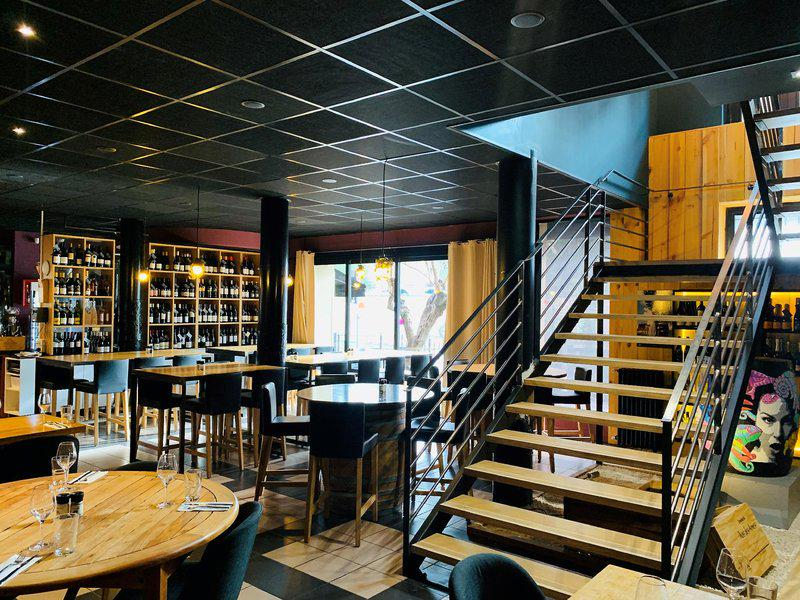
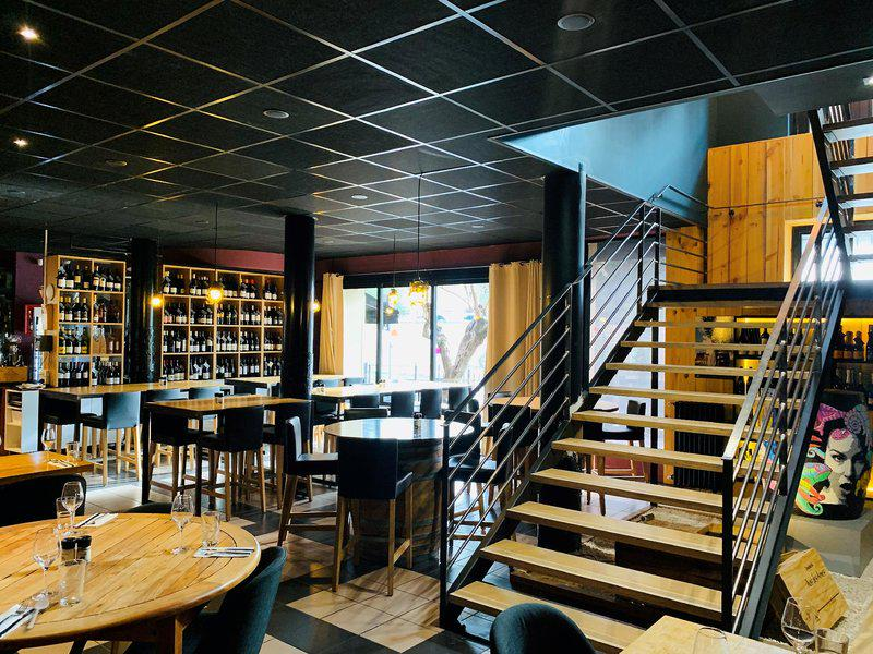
+ spoon (36, 613)
